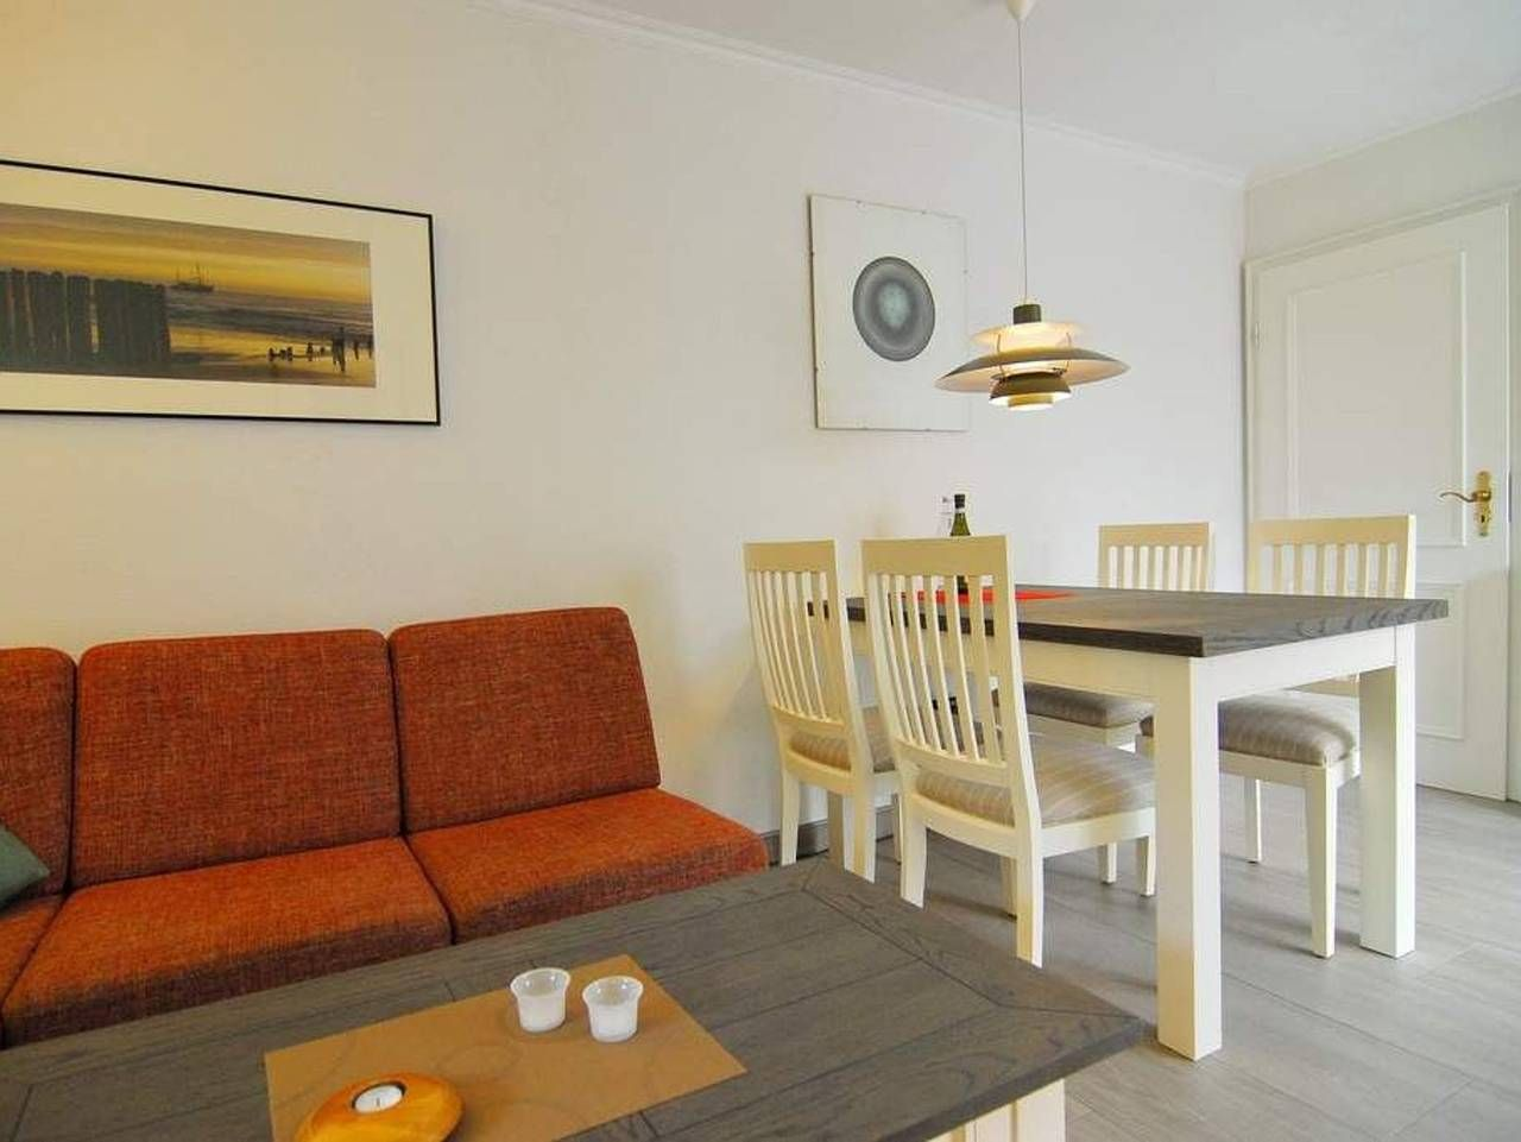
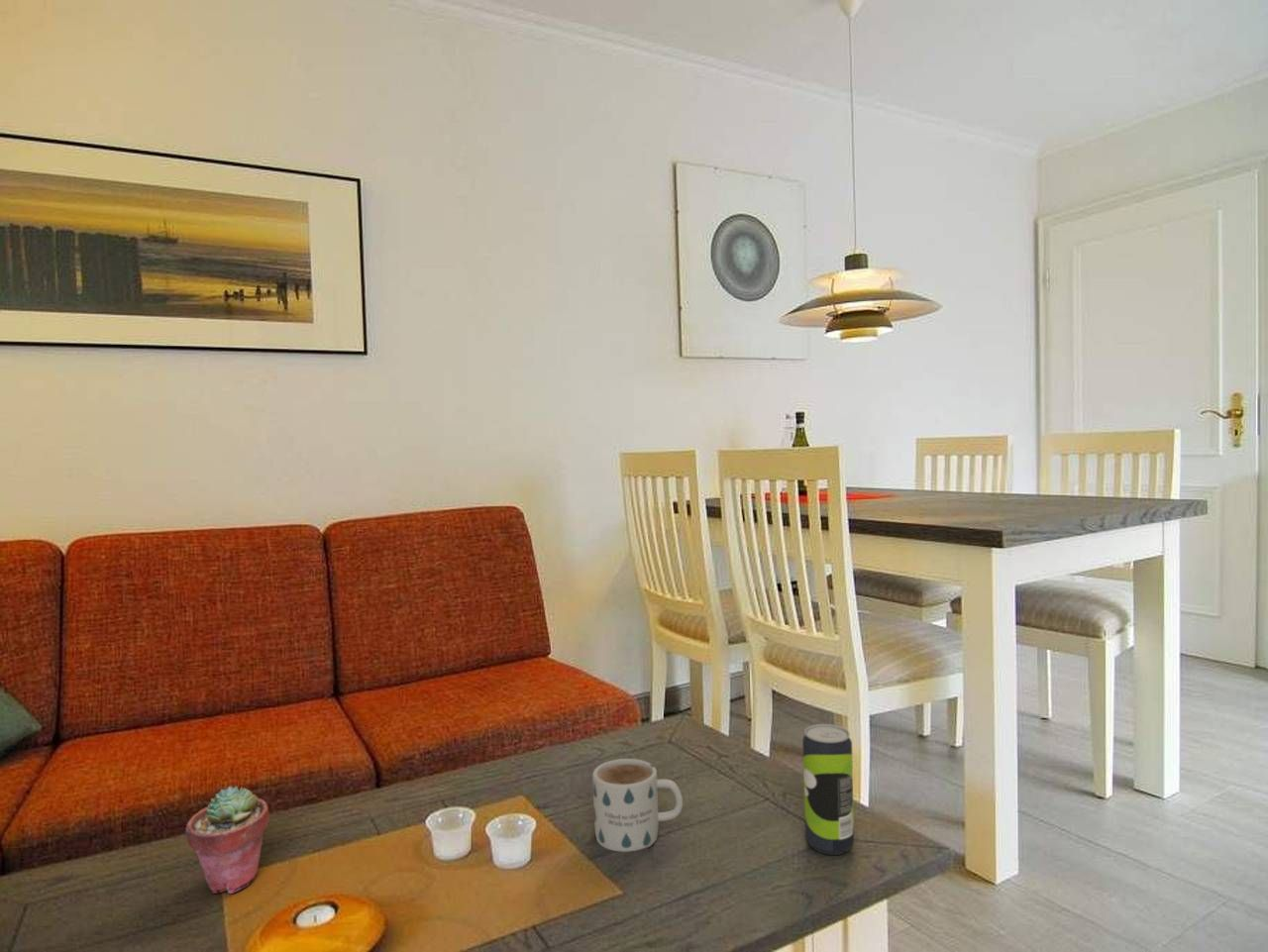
+ potted succulent (229, 833)
+ mug (638, 803)
+ beverage can (828, 788)
